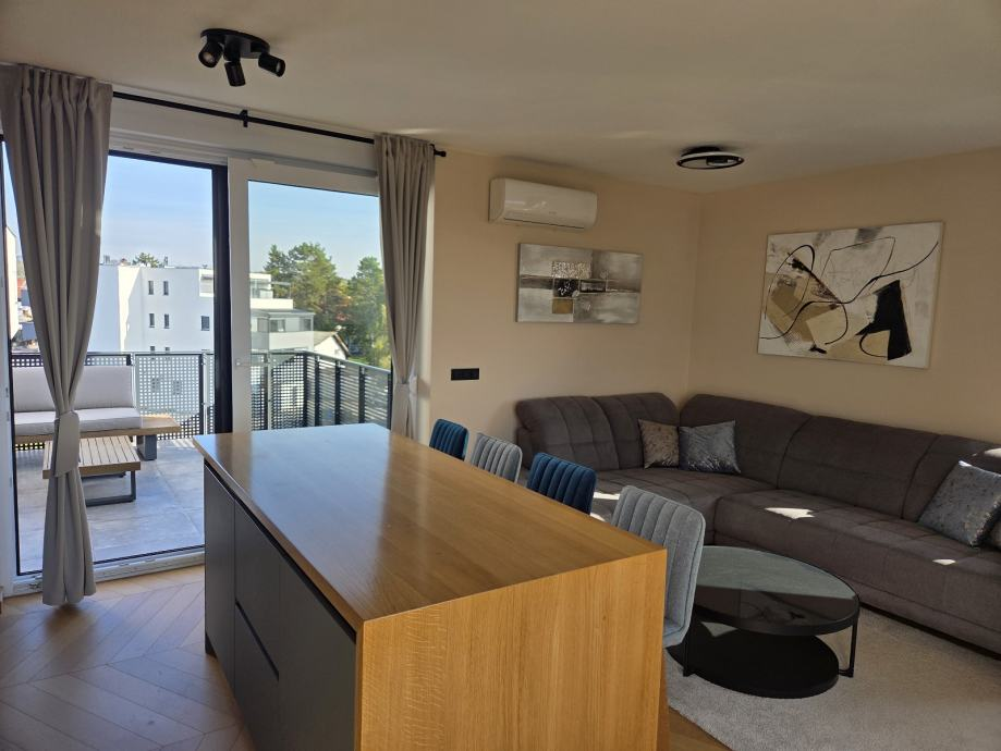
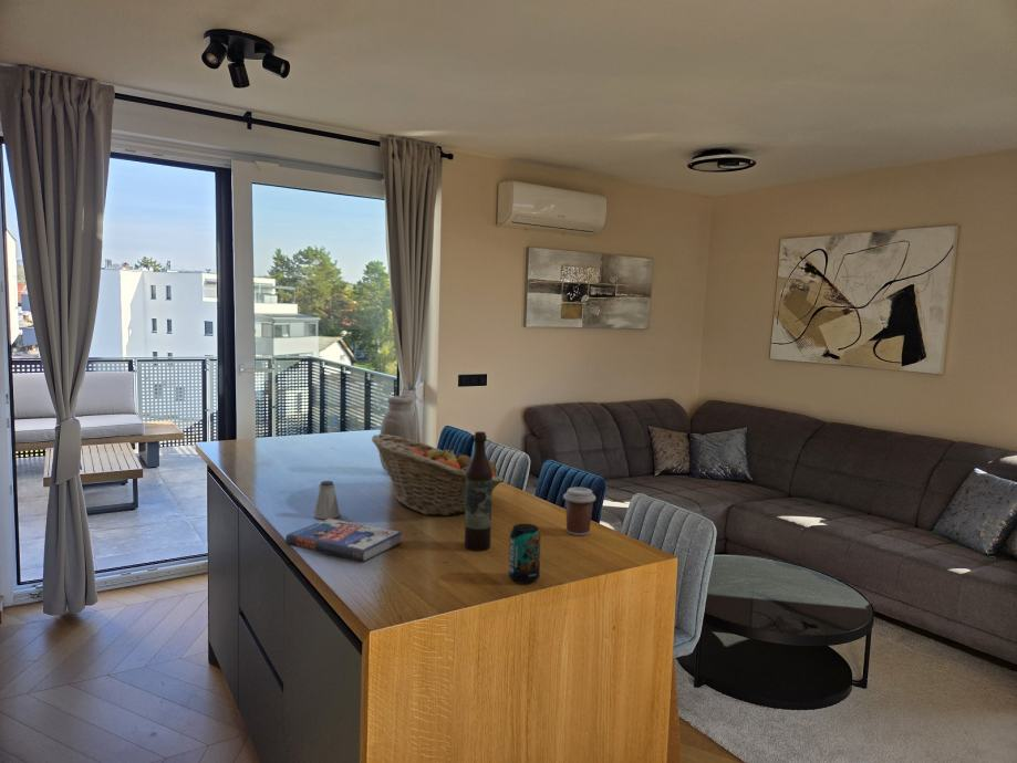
+ saltshaker (326, 499)
+ beverage can (525, 553)
+ coffee cup (579, 511)
+ vase (381, 433)
+ fruit basket (436, 469)
+ book (344, 539)
+ wine bottle (478, 489)
